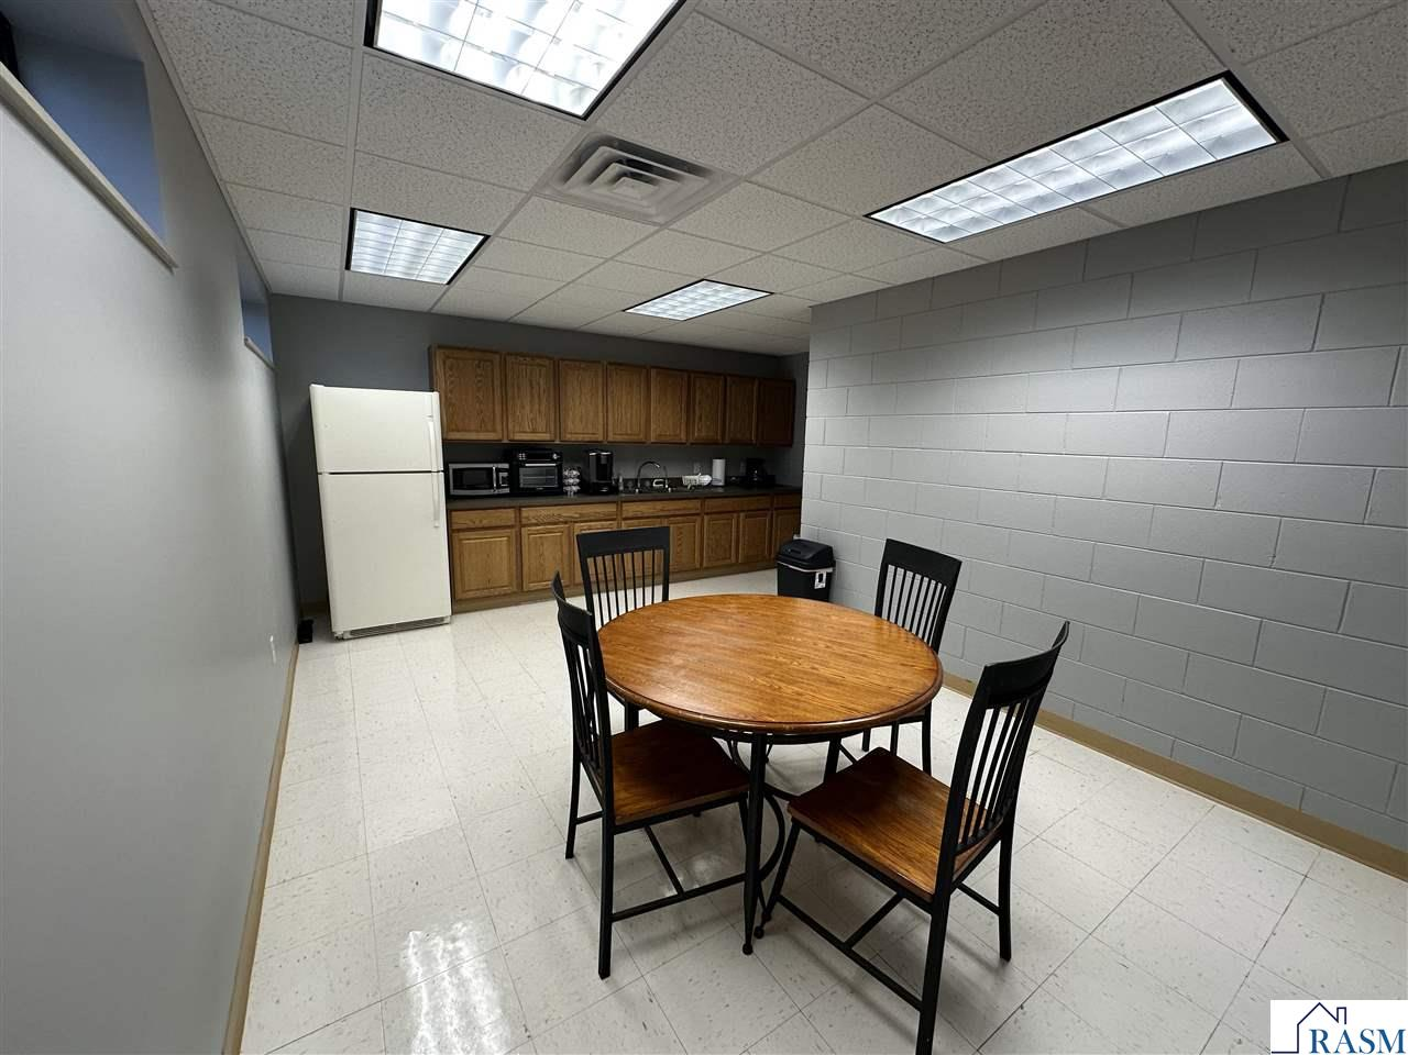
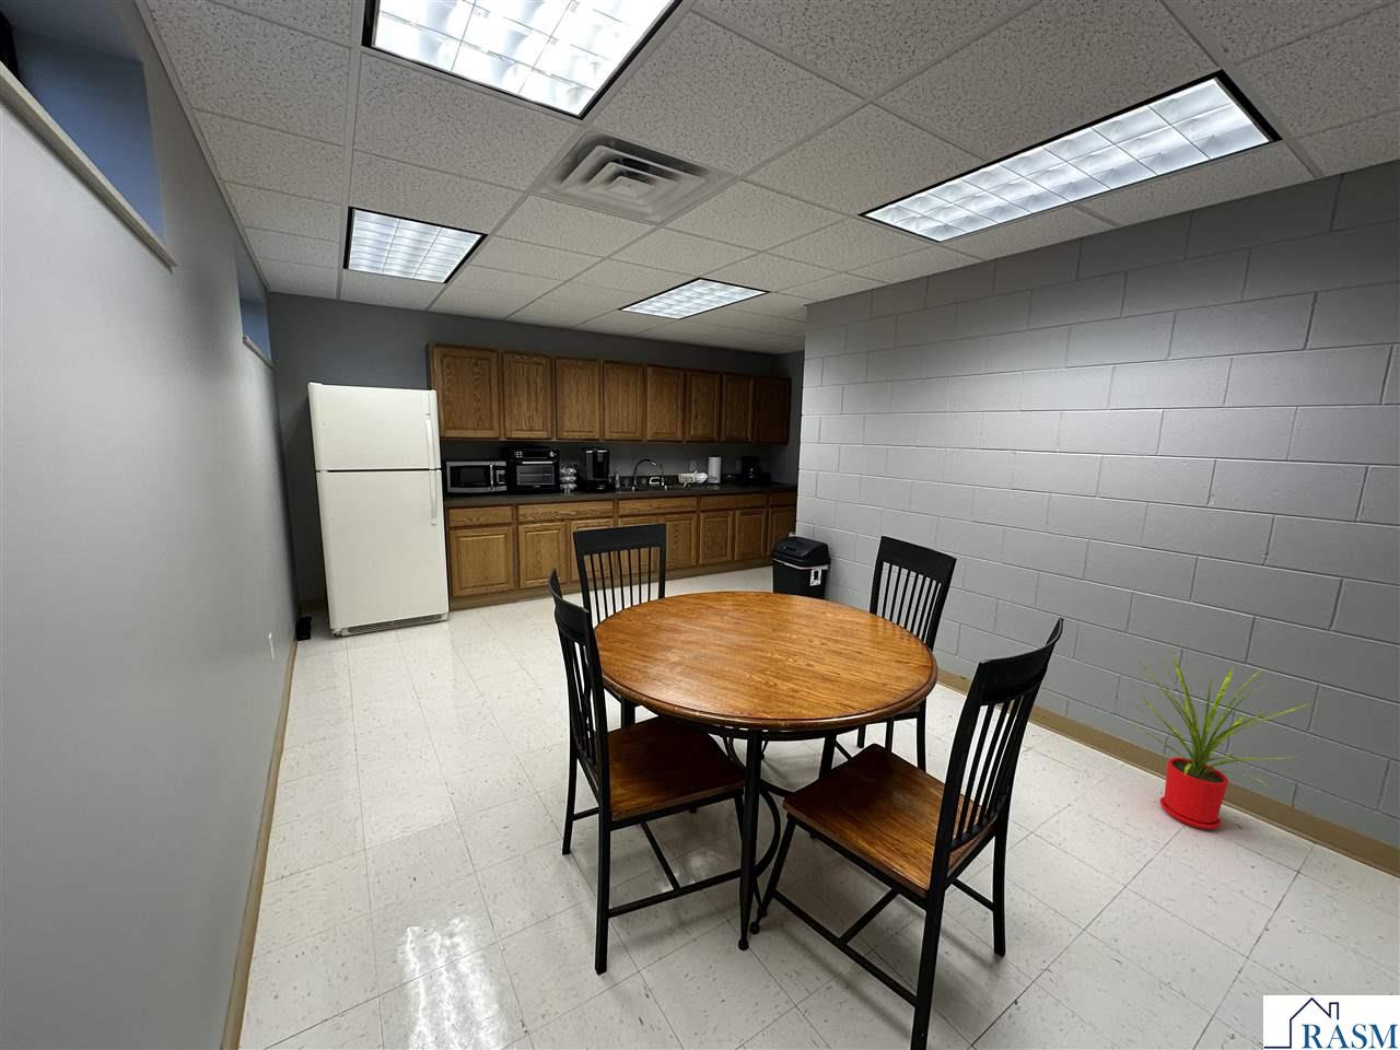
+ house plant (1204, 740)
